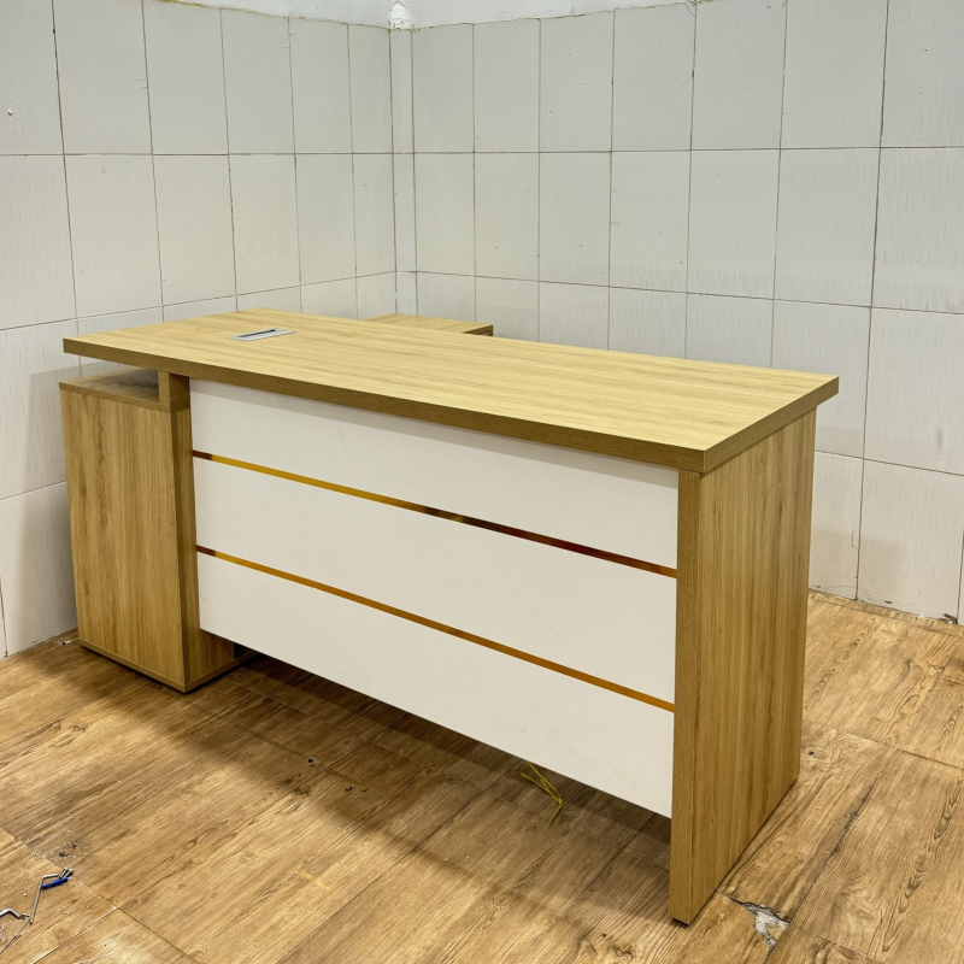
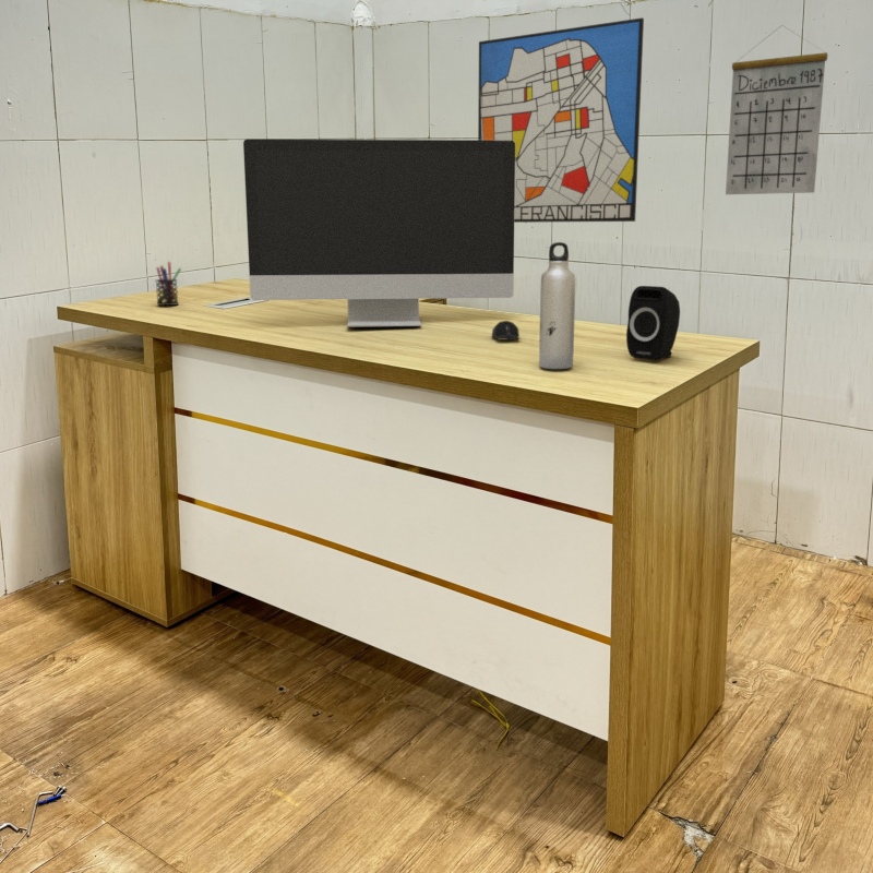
+ computer mouse (505, 330)
+ computer monitor (382, 234)
+ wall art (553, 128)
+ speaker (657, 321)
+ pen holder (169, 283)
+ calendar (775, 110)
+ water bottle (557, 306)
